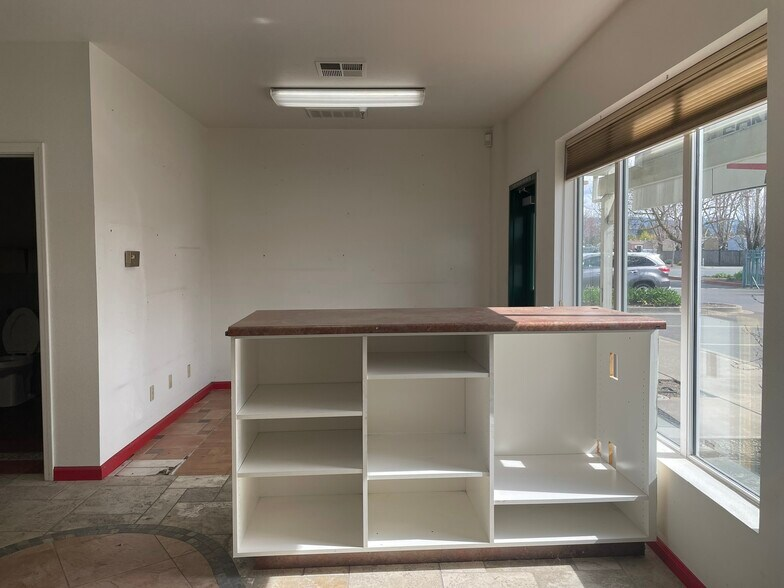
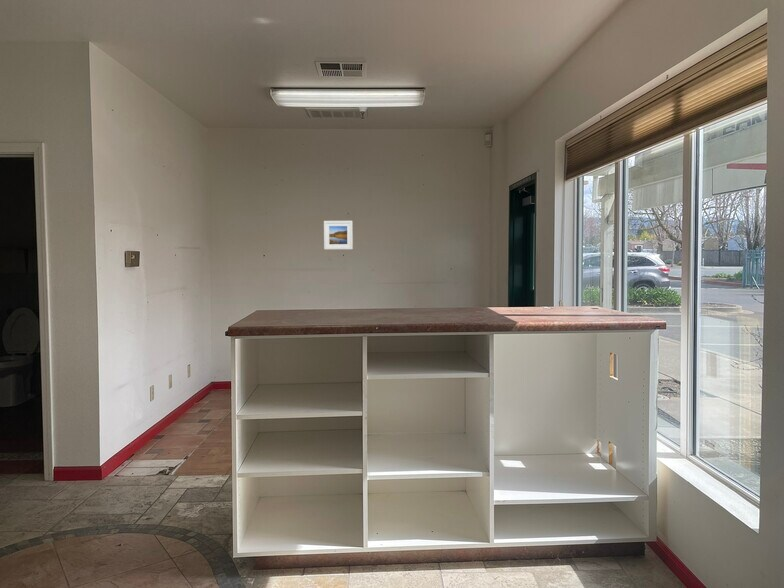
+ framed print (338, 235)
